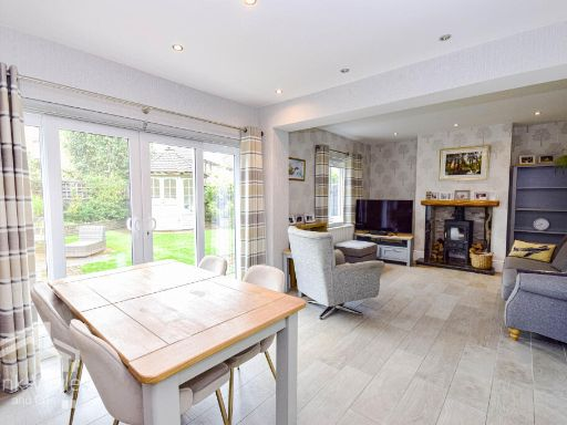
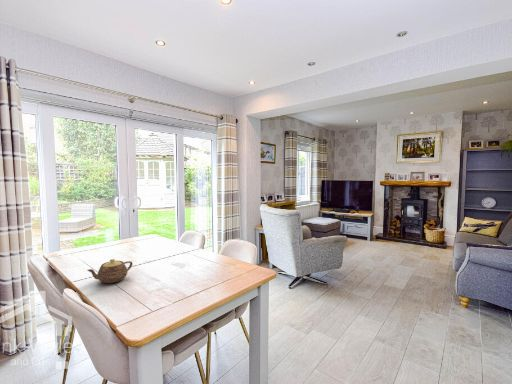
+ teapot (111, 270)
